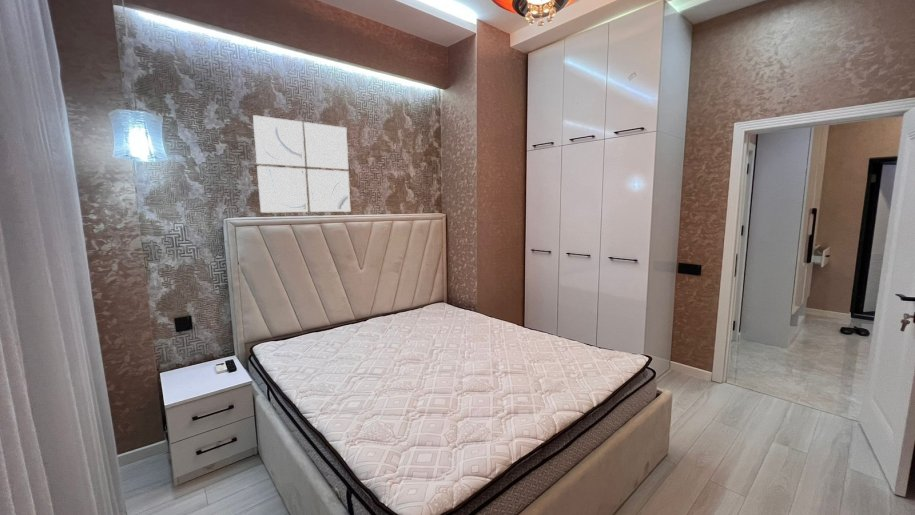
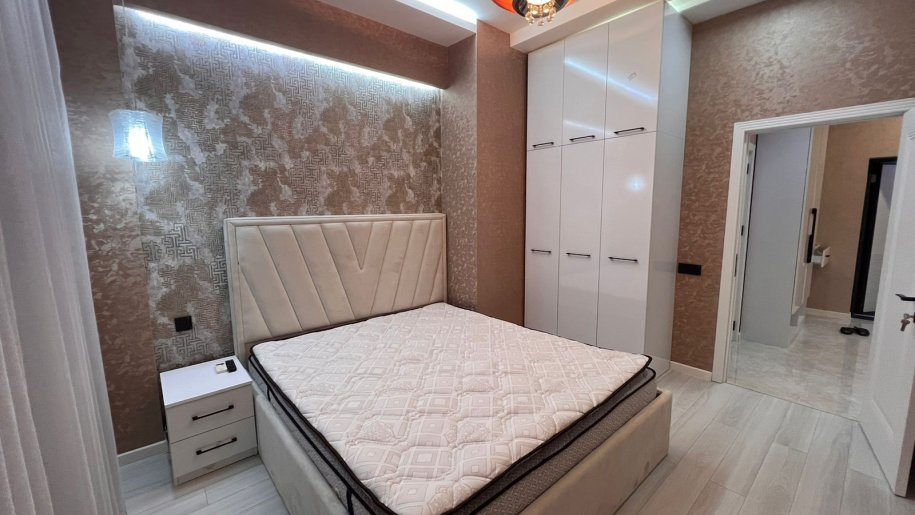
- wall art (306, 166)
